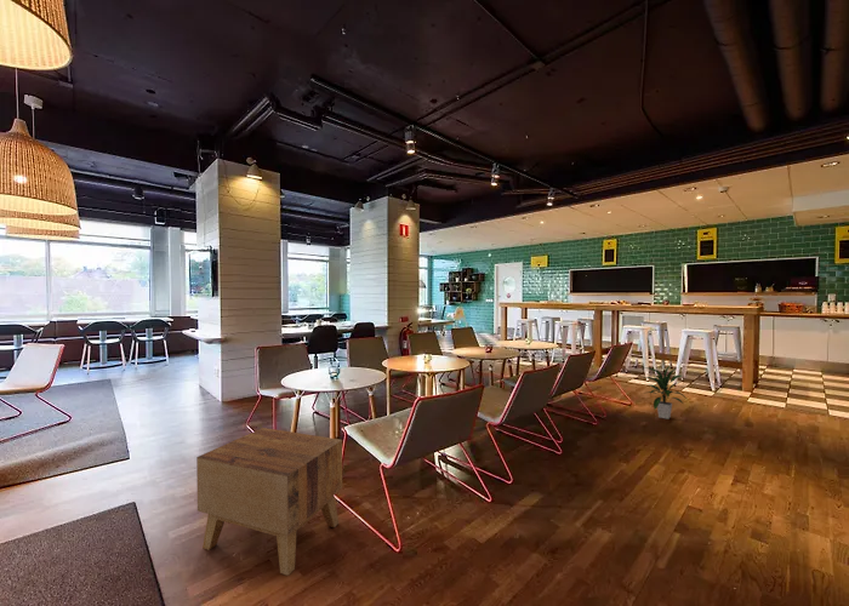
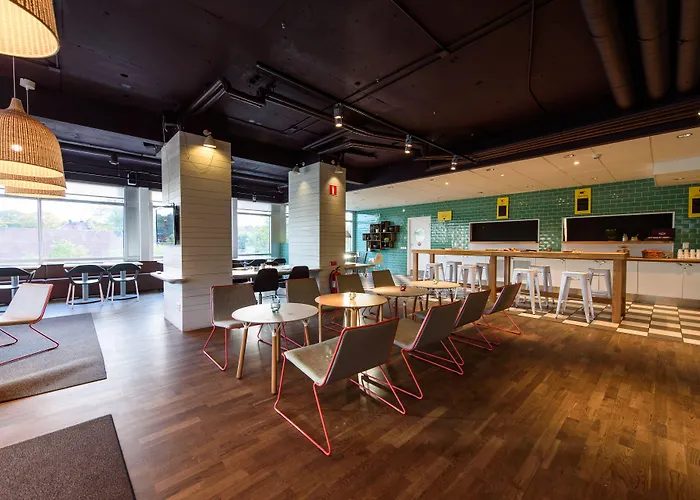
- side table (275, 490)
- indoor plant (662, 390)
